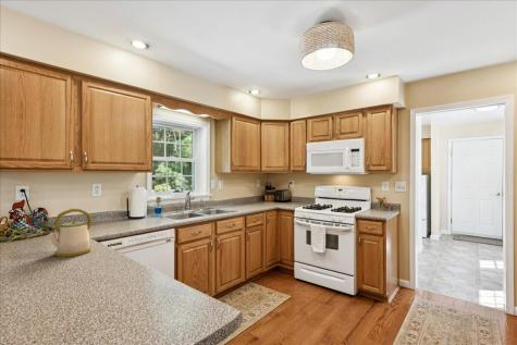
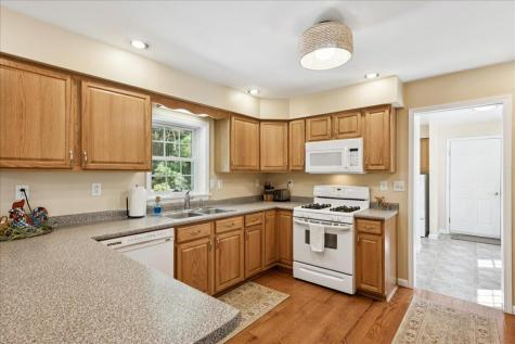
- kettle (70, 231)
